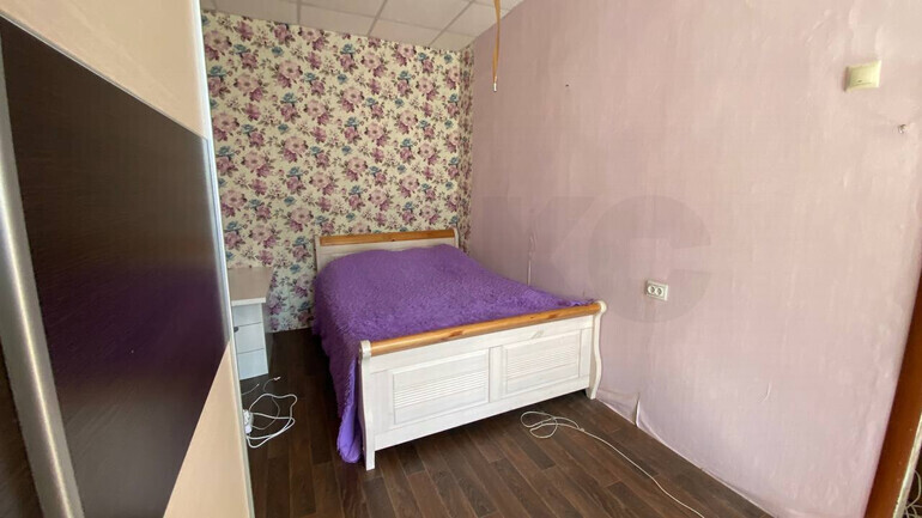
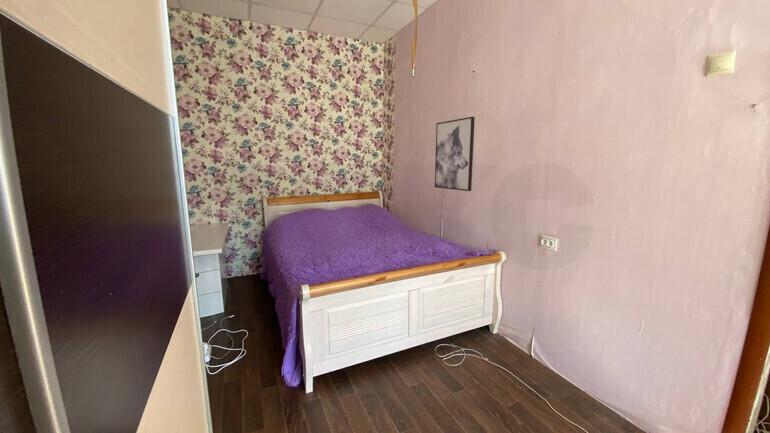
+ wall art (452, 155)
